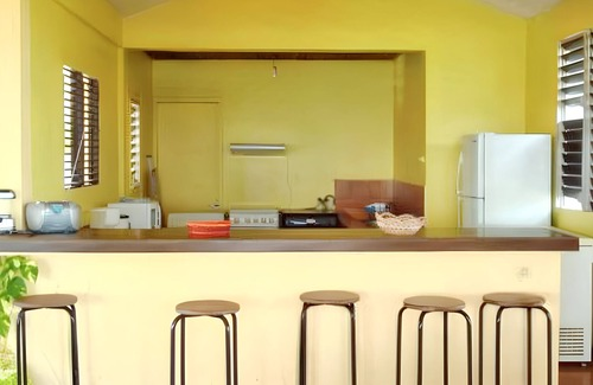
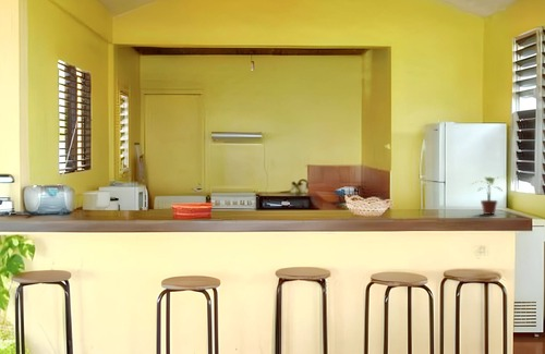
+ potted plant (489, 195)
